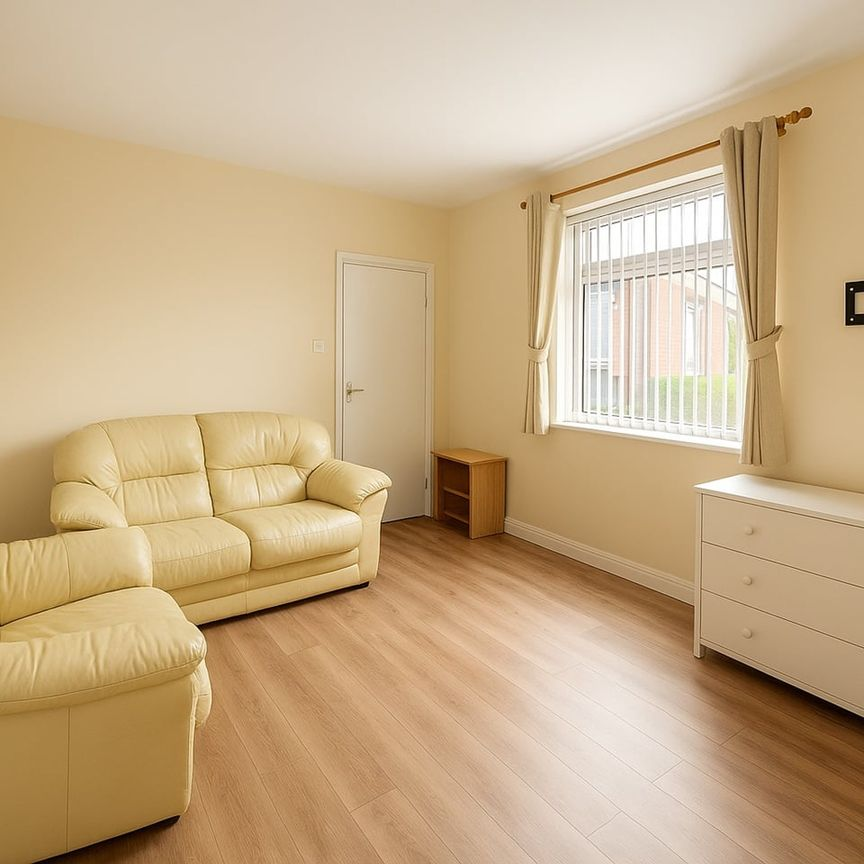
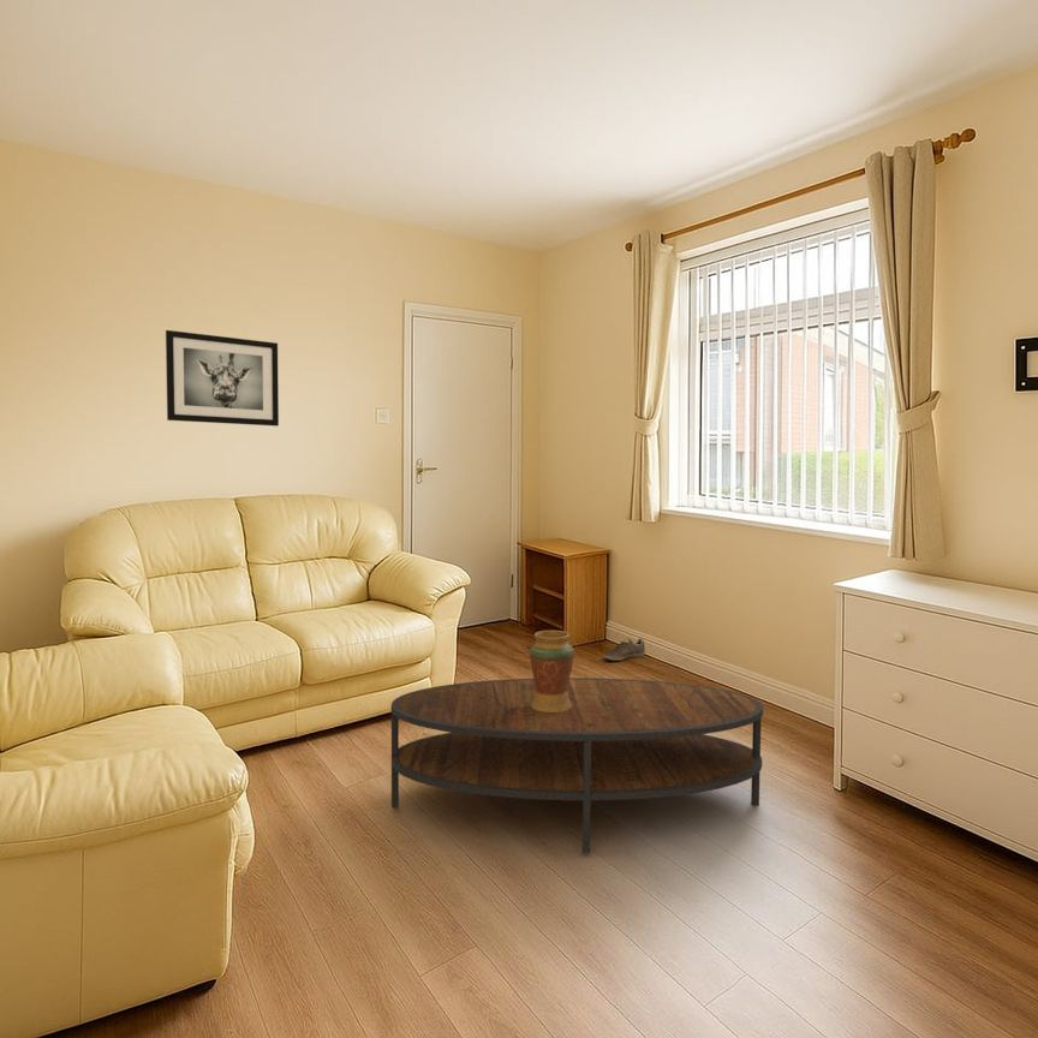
+ wall art (223, 380)
+ coffee table (575, 753)
+ decorative vase (551, 669)
+ sneaker (624, 648)
